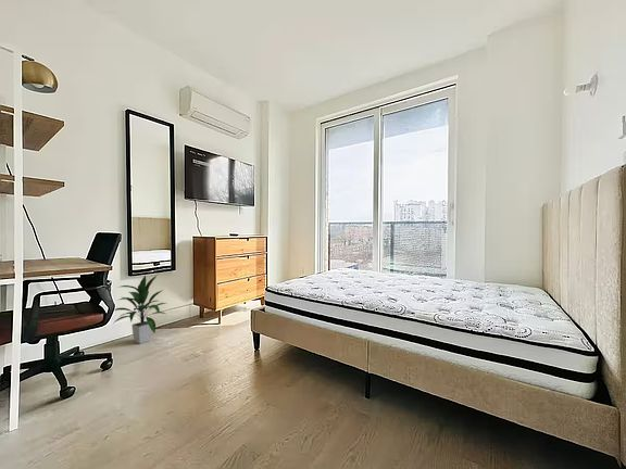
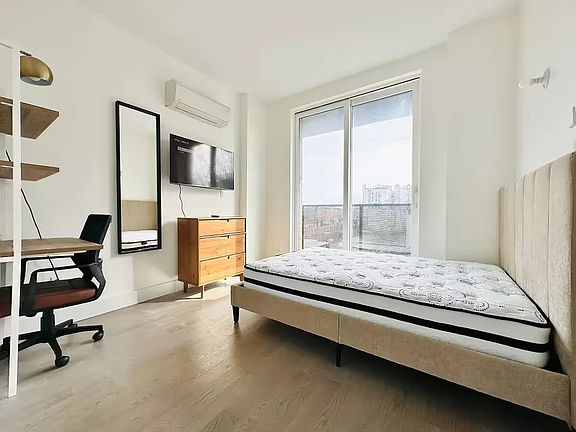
- indoor plant (141, 308)
